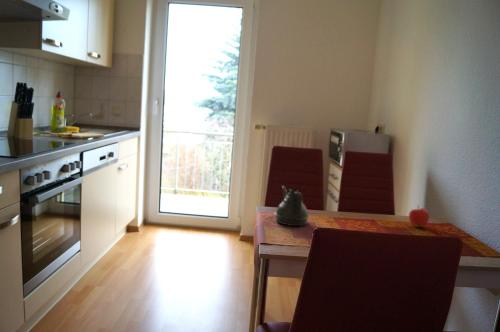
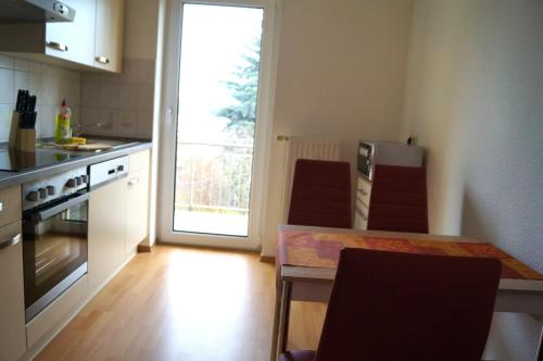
- teapot (291, 204)
- fruit (418, 216)
